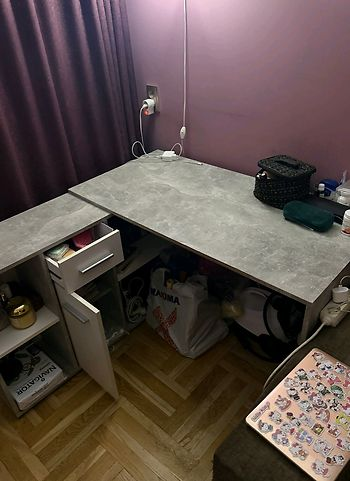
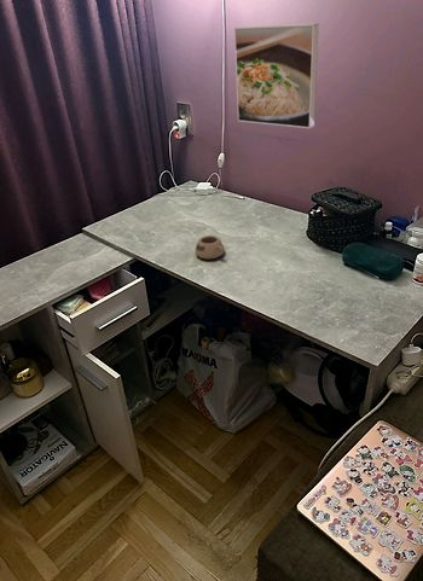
+ mug (212, 248)
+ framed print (273, 76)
